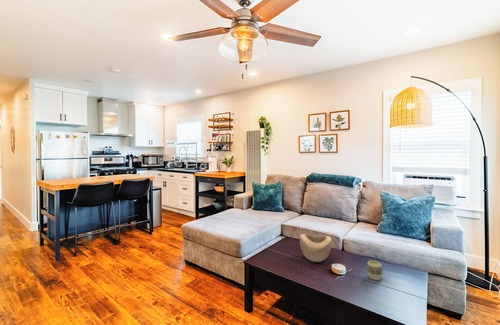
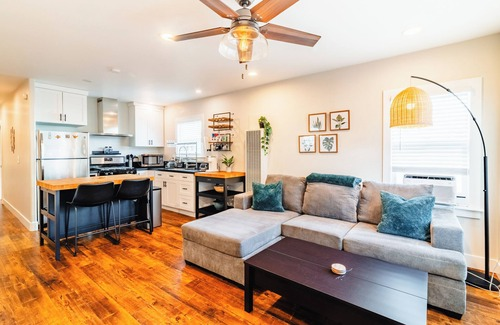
- cup (374, 270)
- decorative bowl (315, 247)
